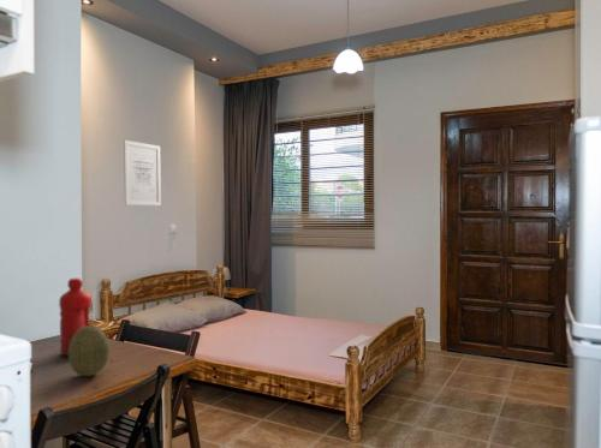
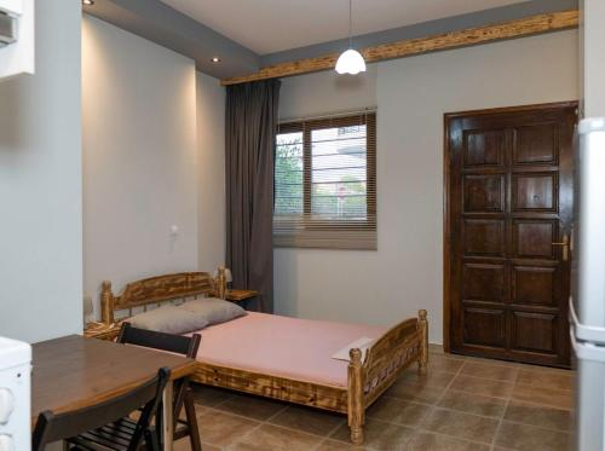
- wall art (143, 174)
- fruit (89, 350)
- water bottle (76, 315)
